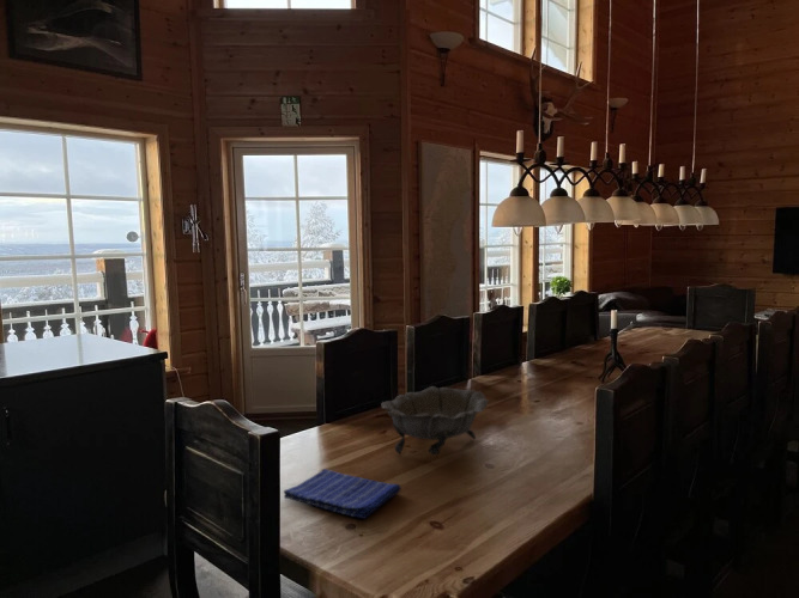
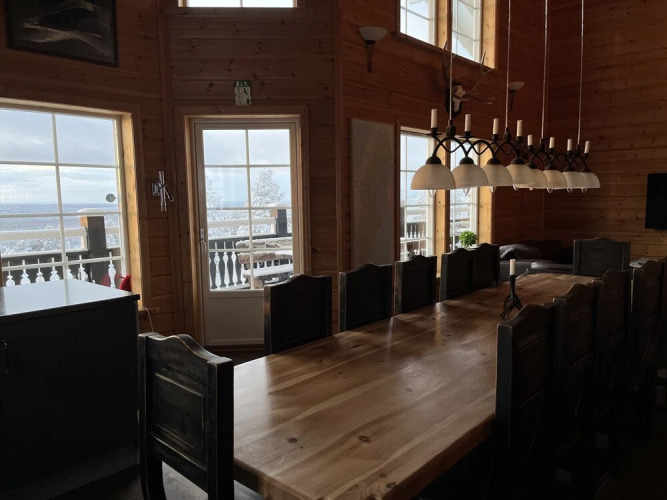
- decorative bowl (435, 420)
- dish towel (343, 489)
